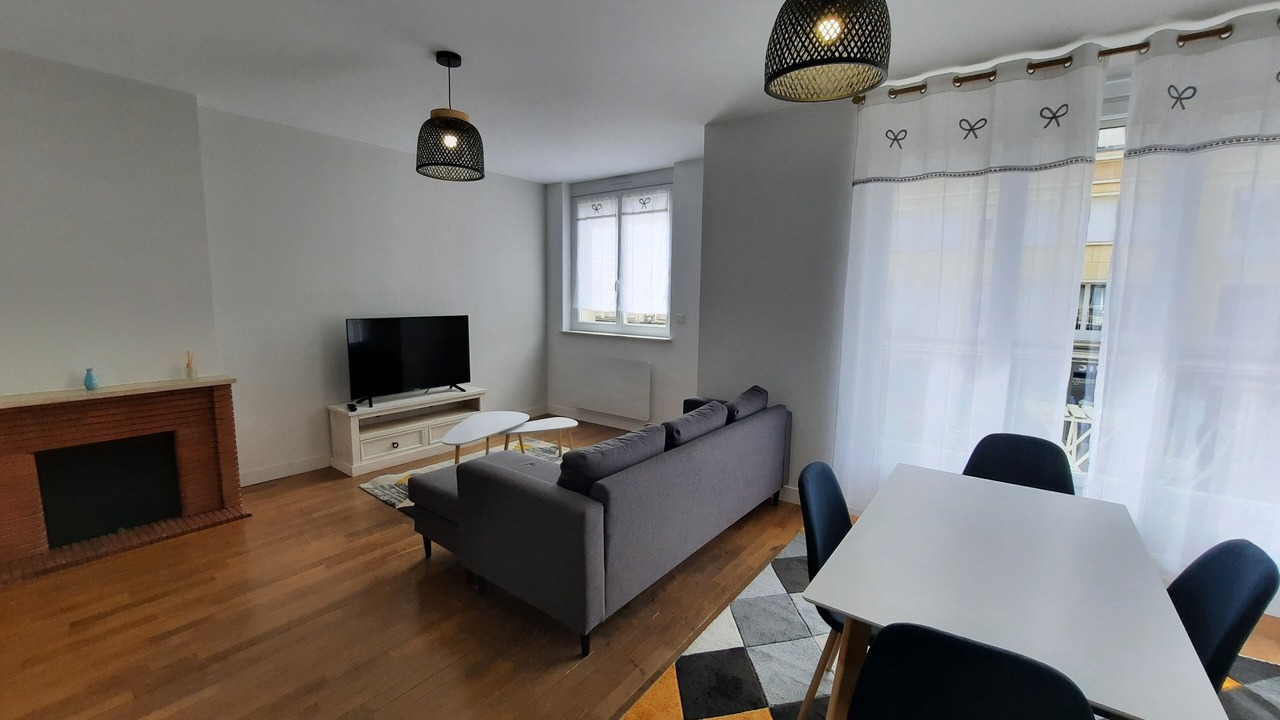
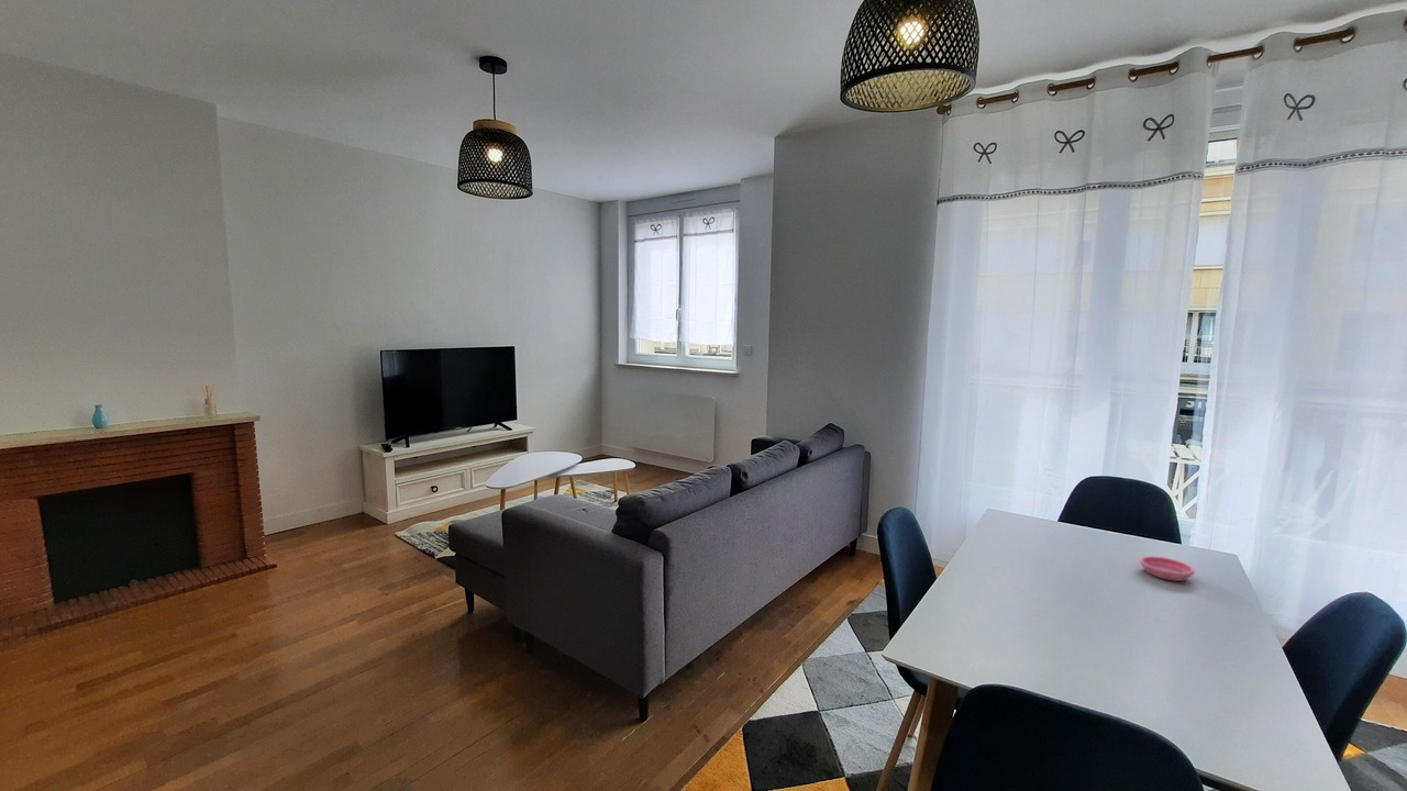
+ saucer (1166, 569)
